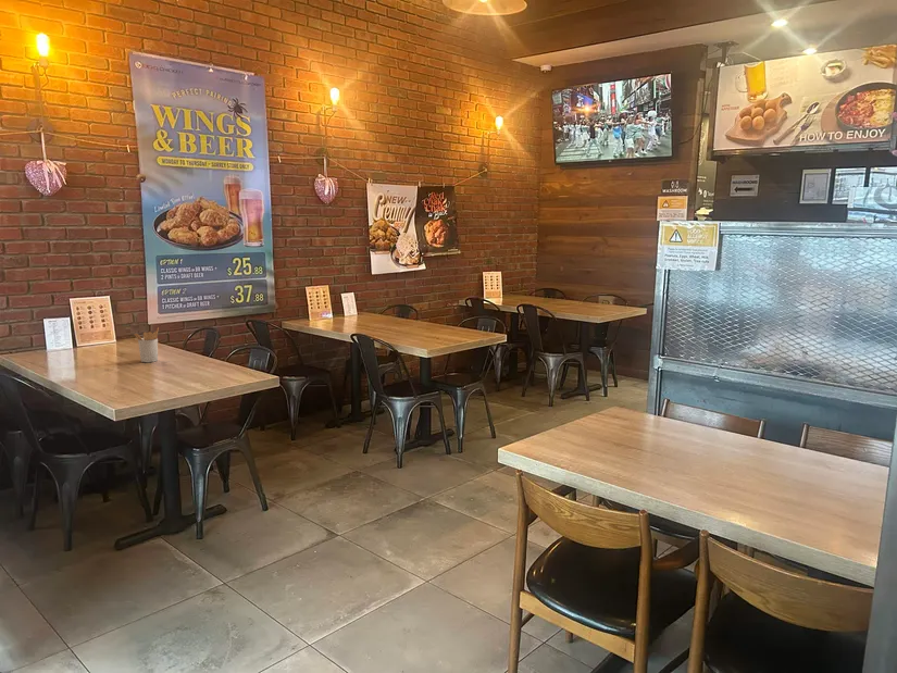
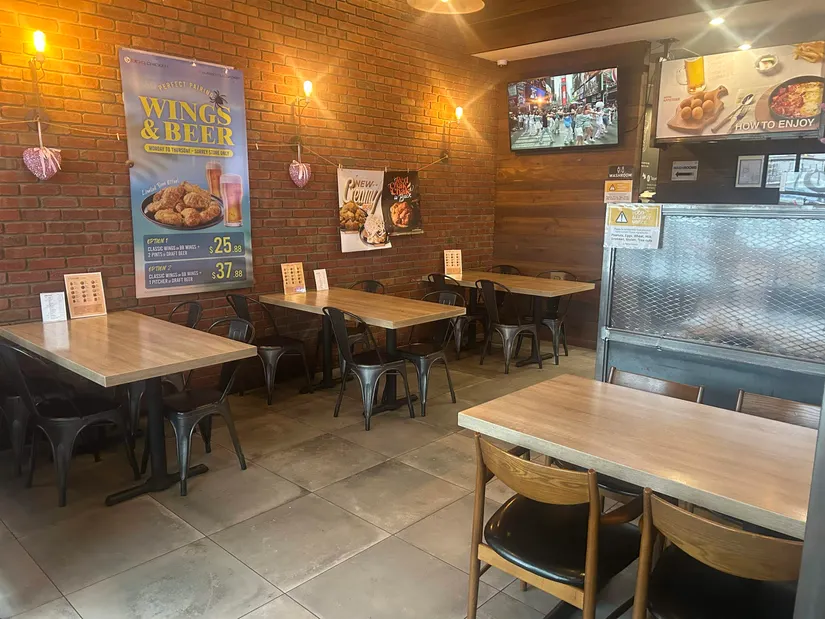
- utensil holder (149, 345)
